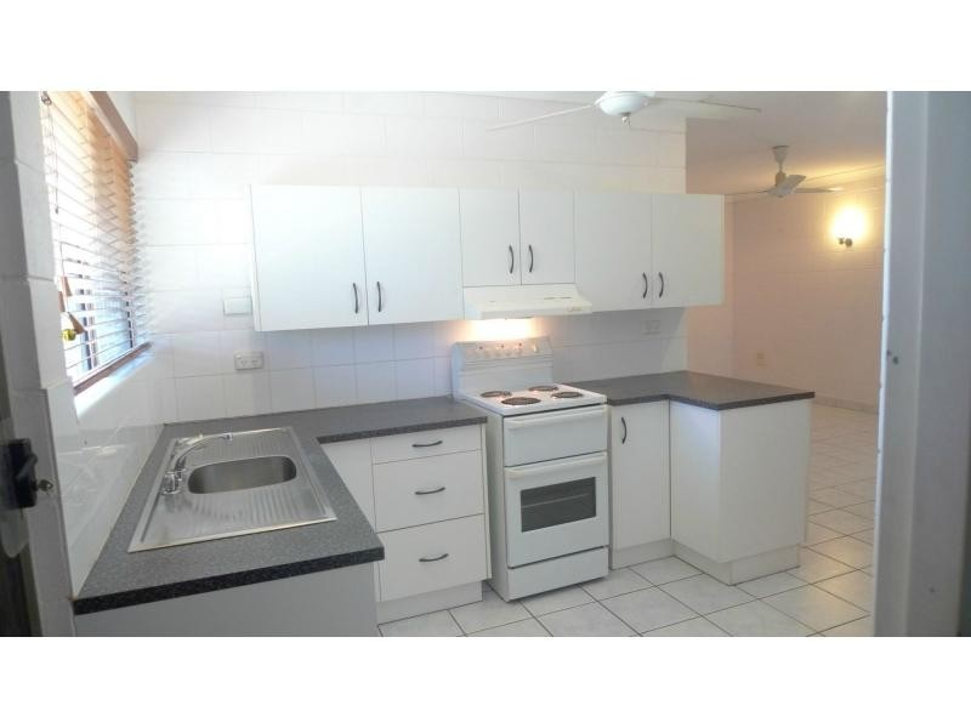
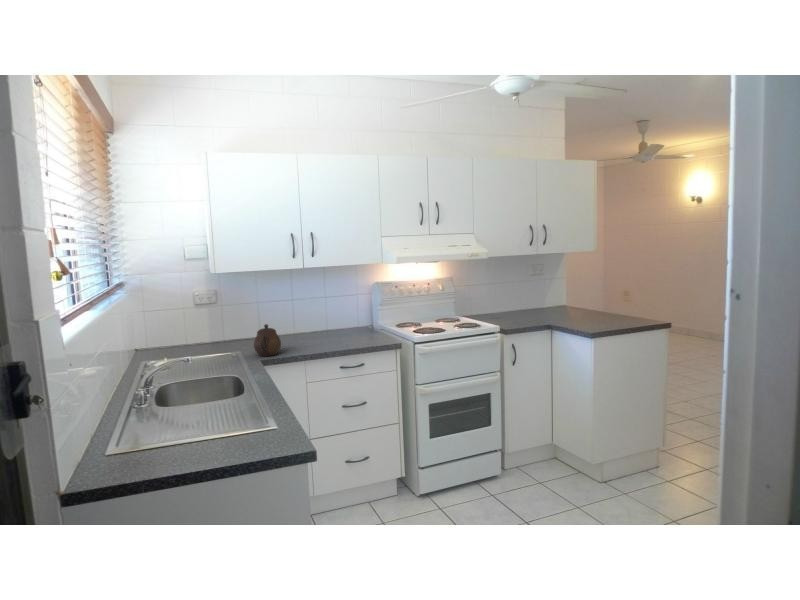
+ teapot (266, 339)
